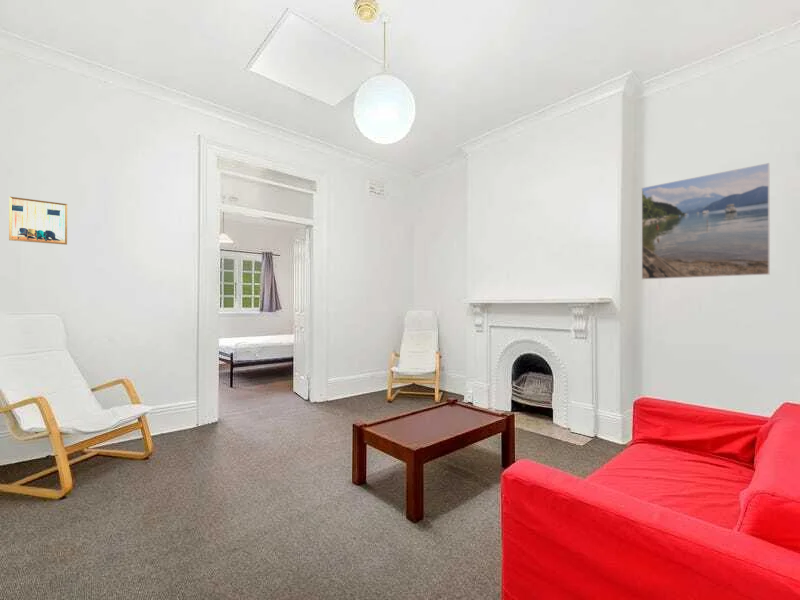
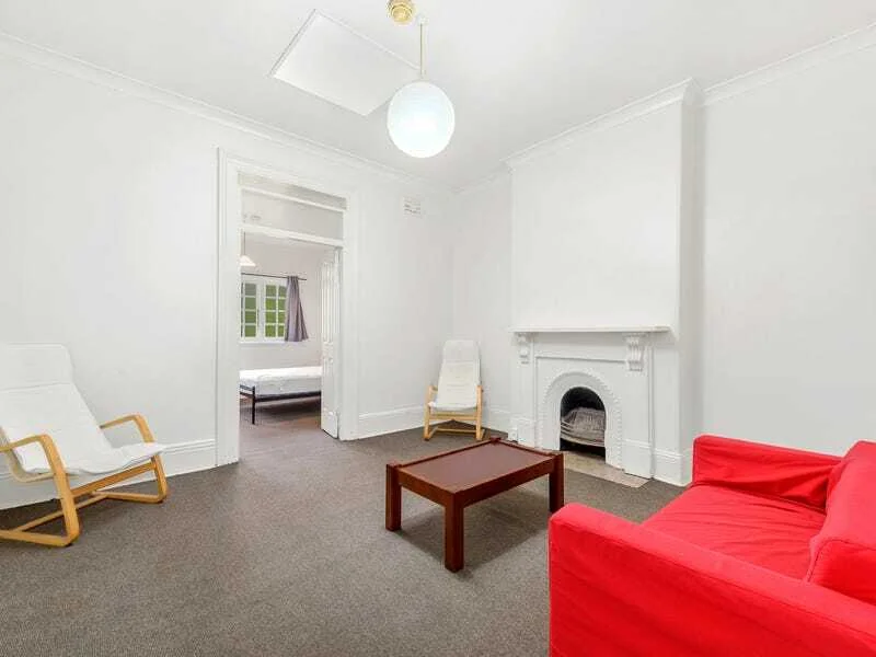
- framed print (699, 227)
- wall art (39, 221)
